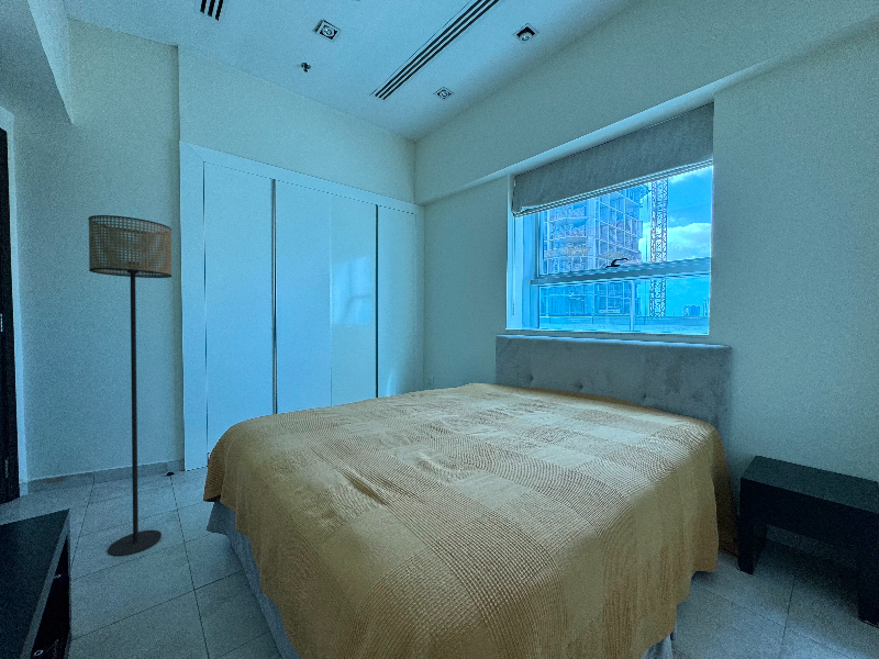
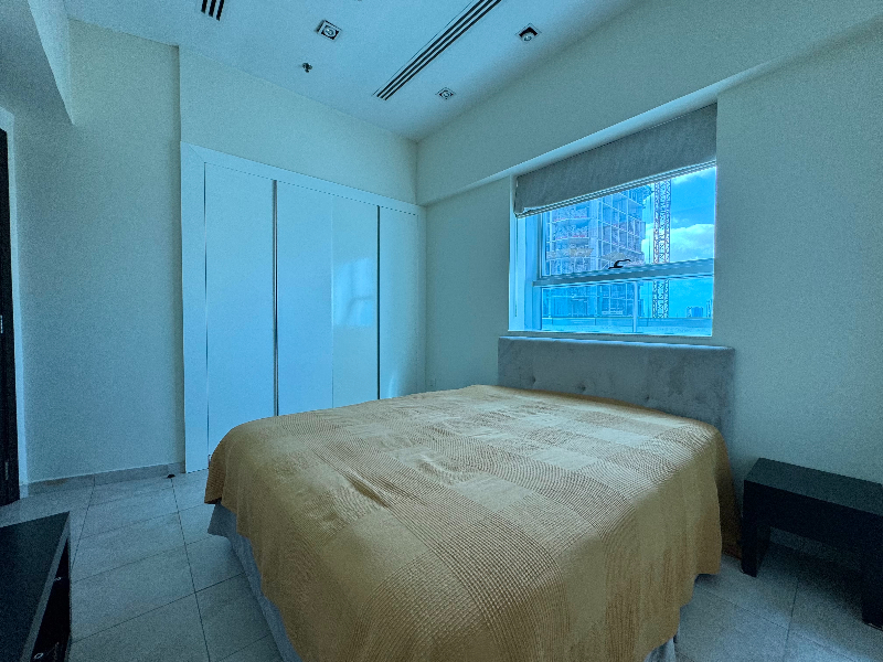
- floor lamp (133, 384)
